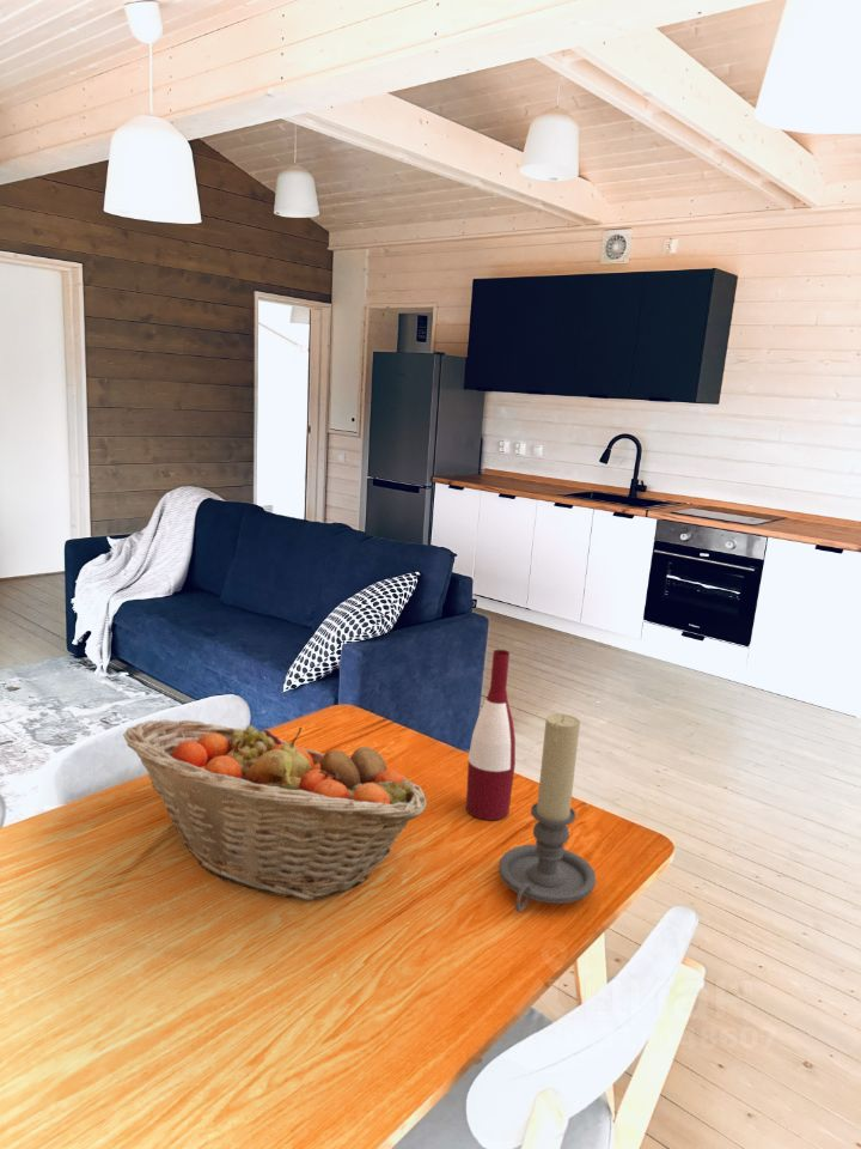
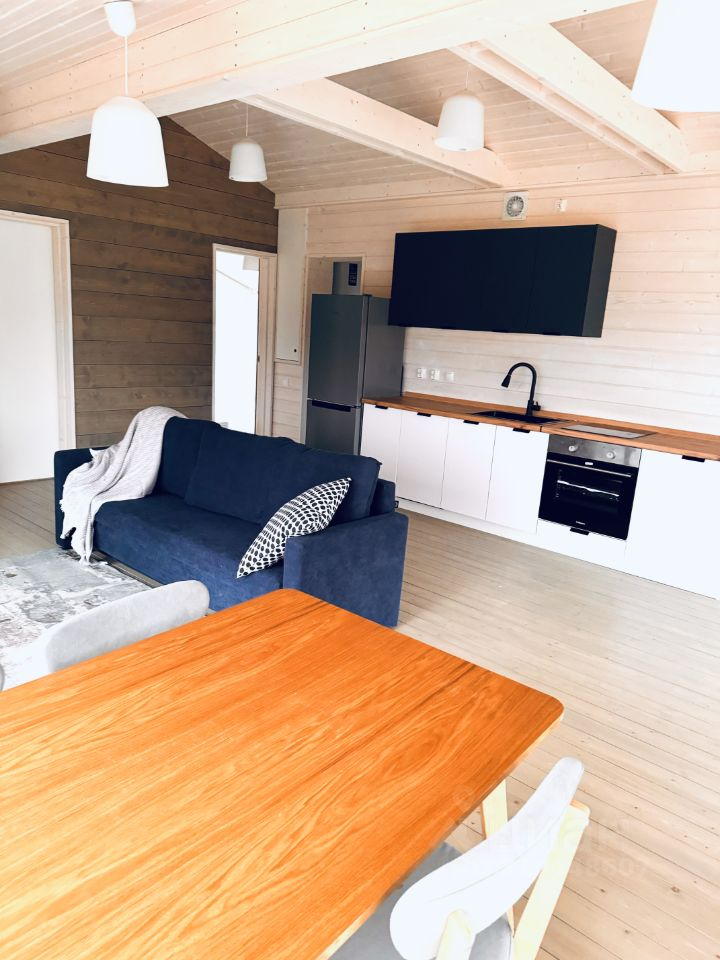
- fruit basket (275, 786)
- candle holder (549, 804)
- alcohol (494, 731)
